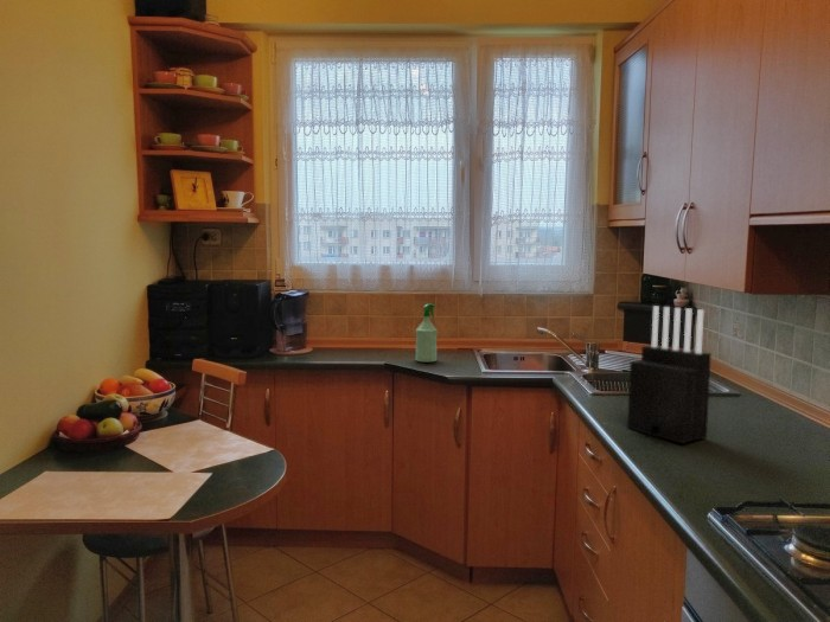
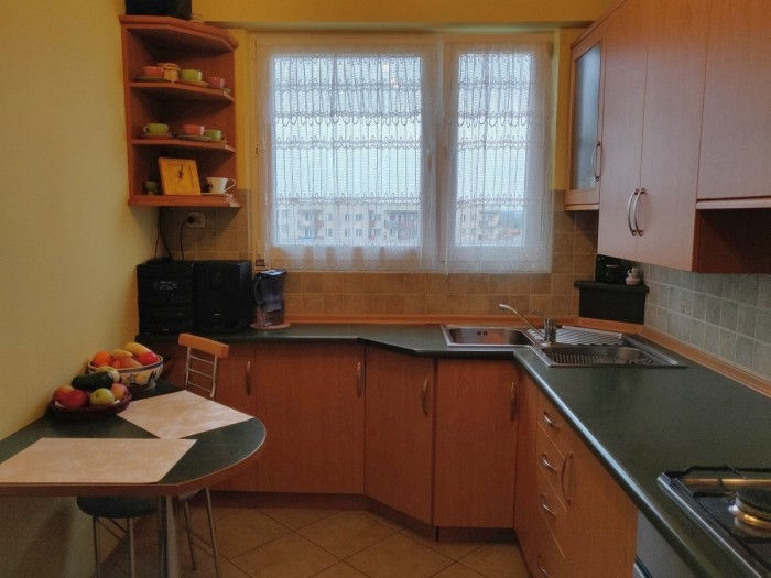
- knife block (665, 371)
- spray bottle (426, 332)
